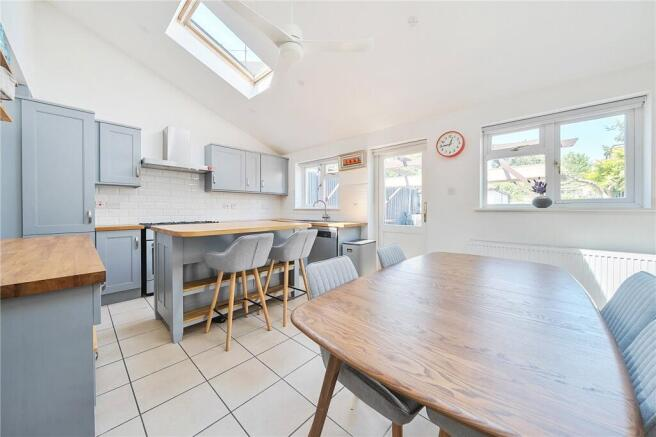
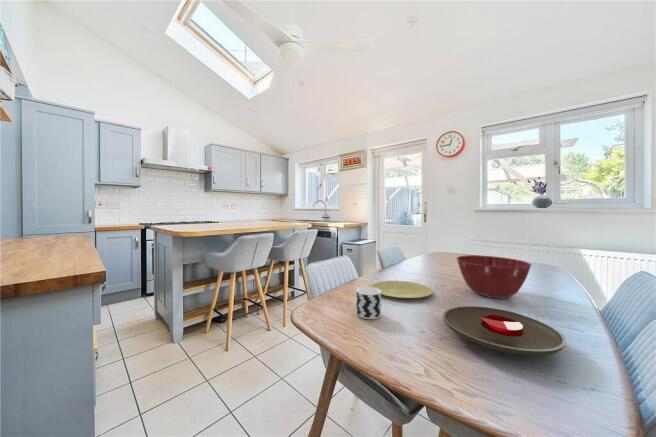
+ mixing bowl (491, 276)
+ plate (497, 329)
+ plate (400, 289)
+ cup (366, 301)
